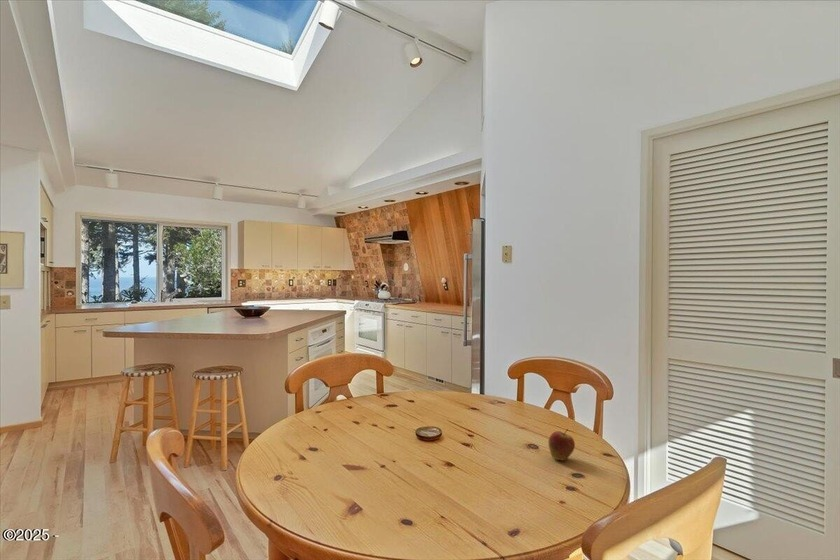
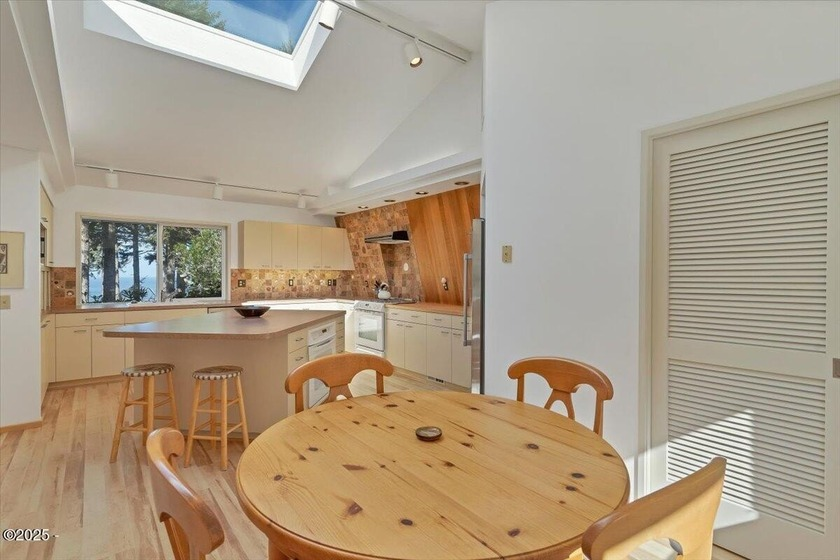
- fruit (561, 443)
